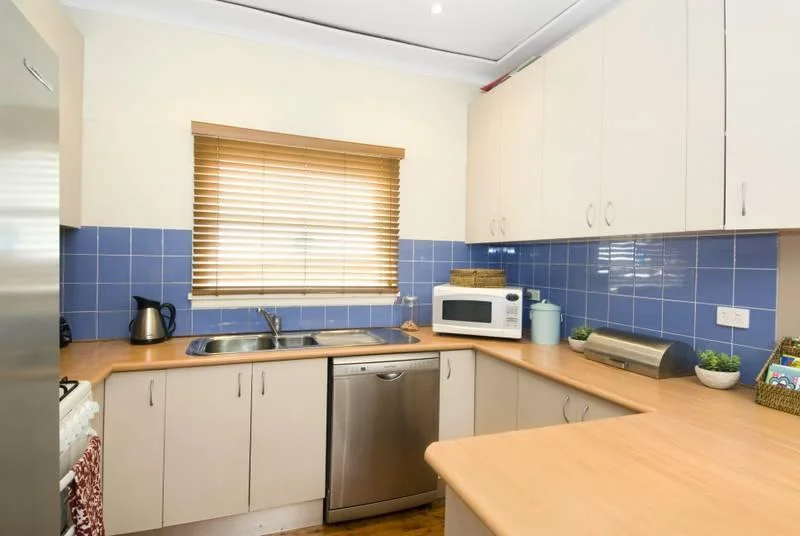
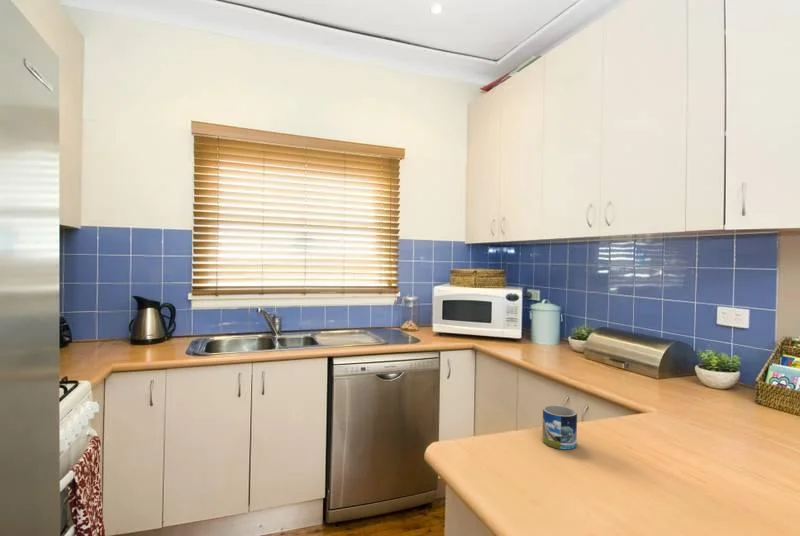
+ mug (559, 424)
